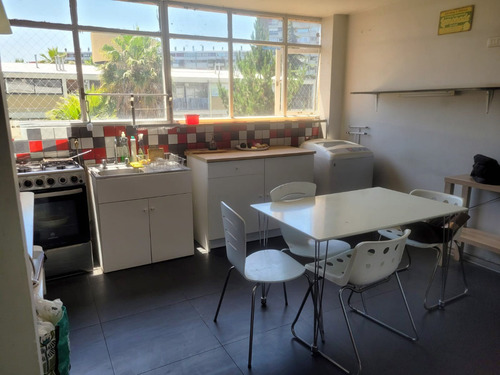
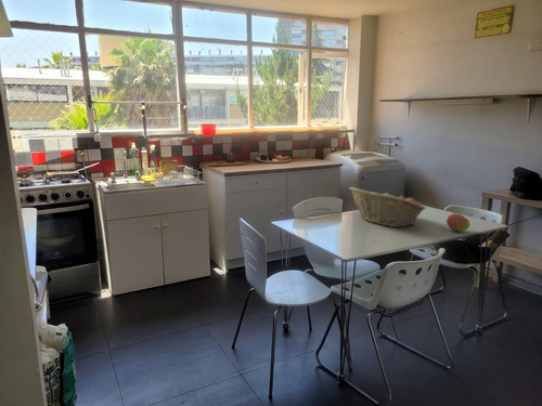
+ fruit basket (385, 204)
+ fruit (457, 222)
